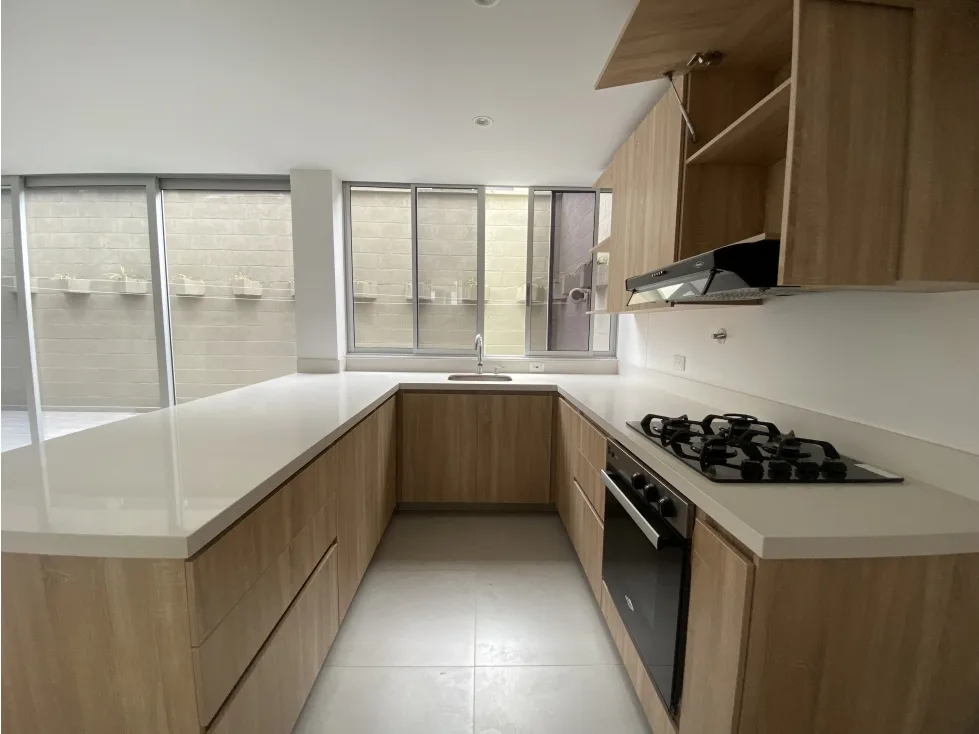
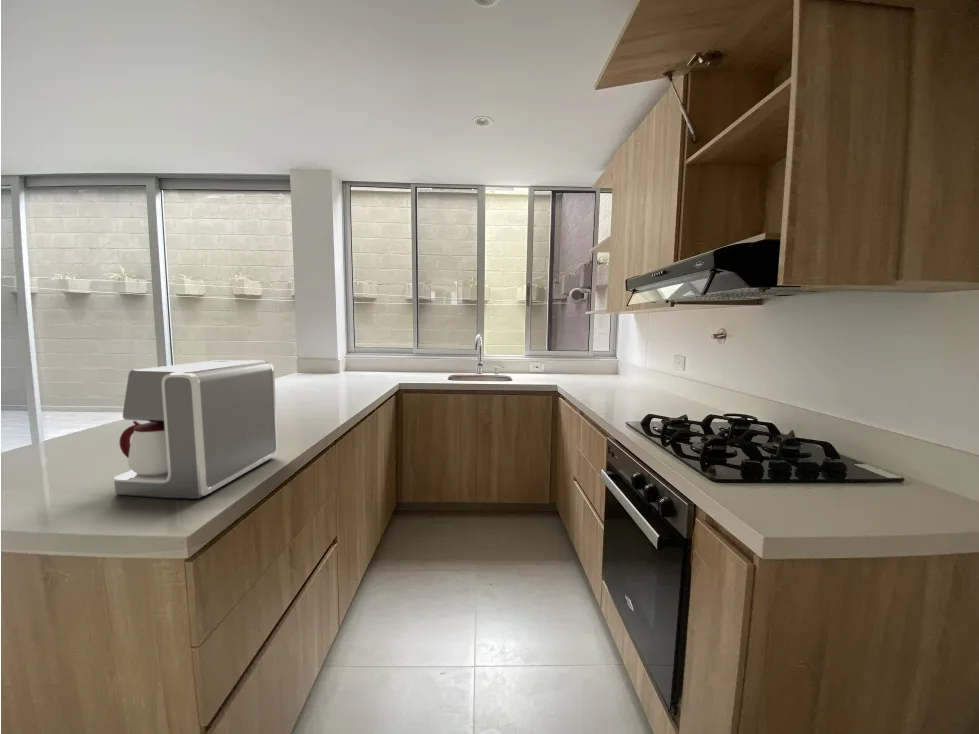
+ coffee maker (205, 420)
